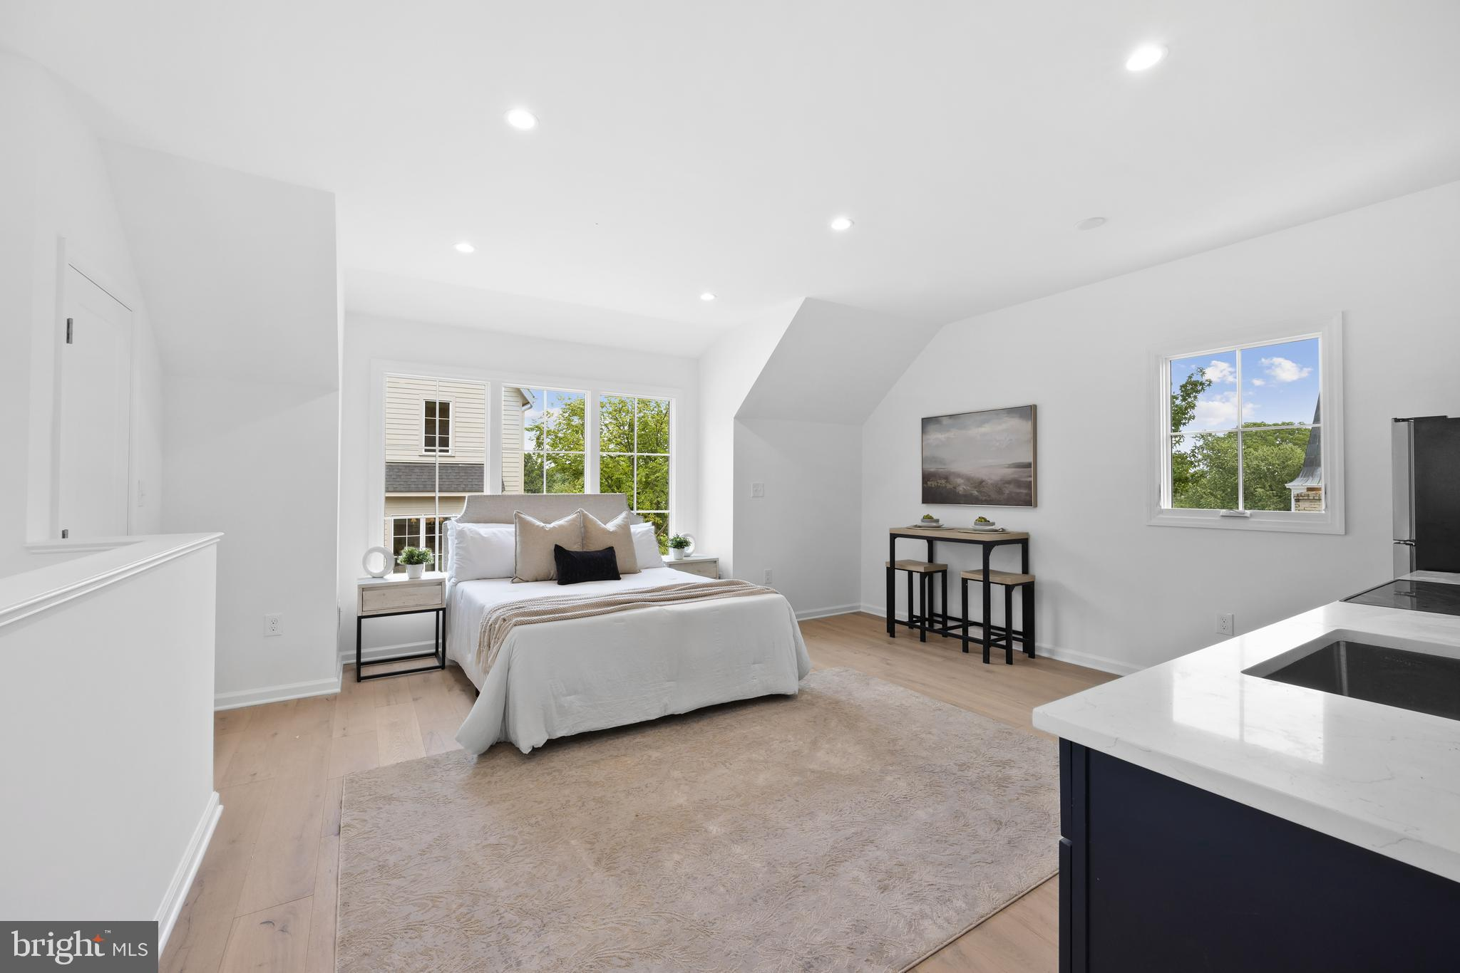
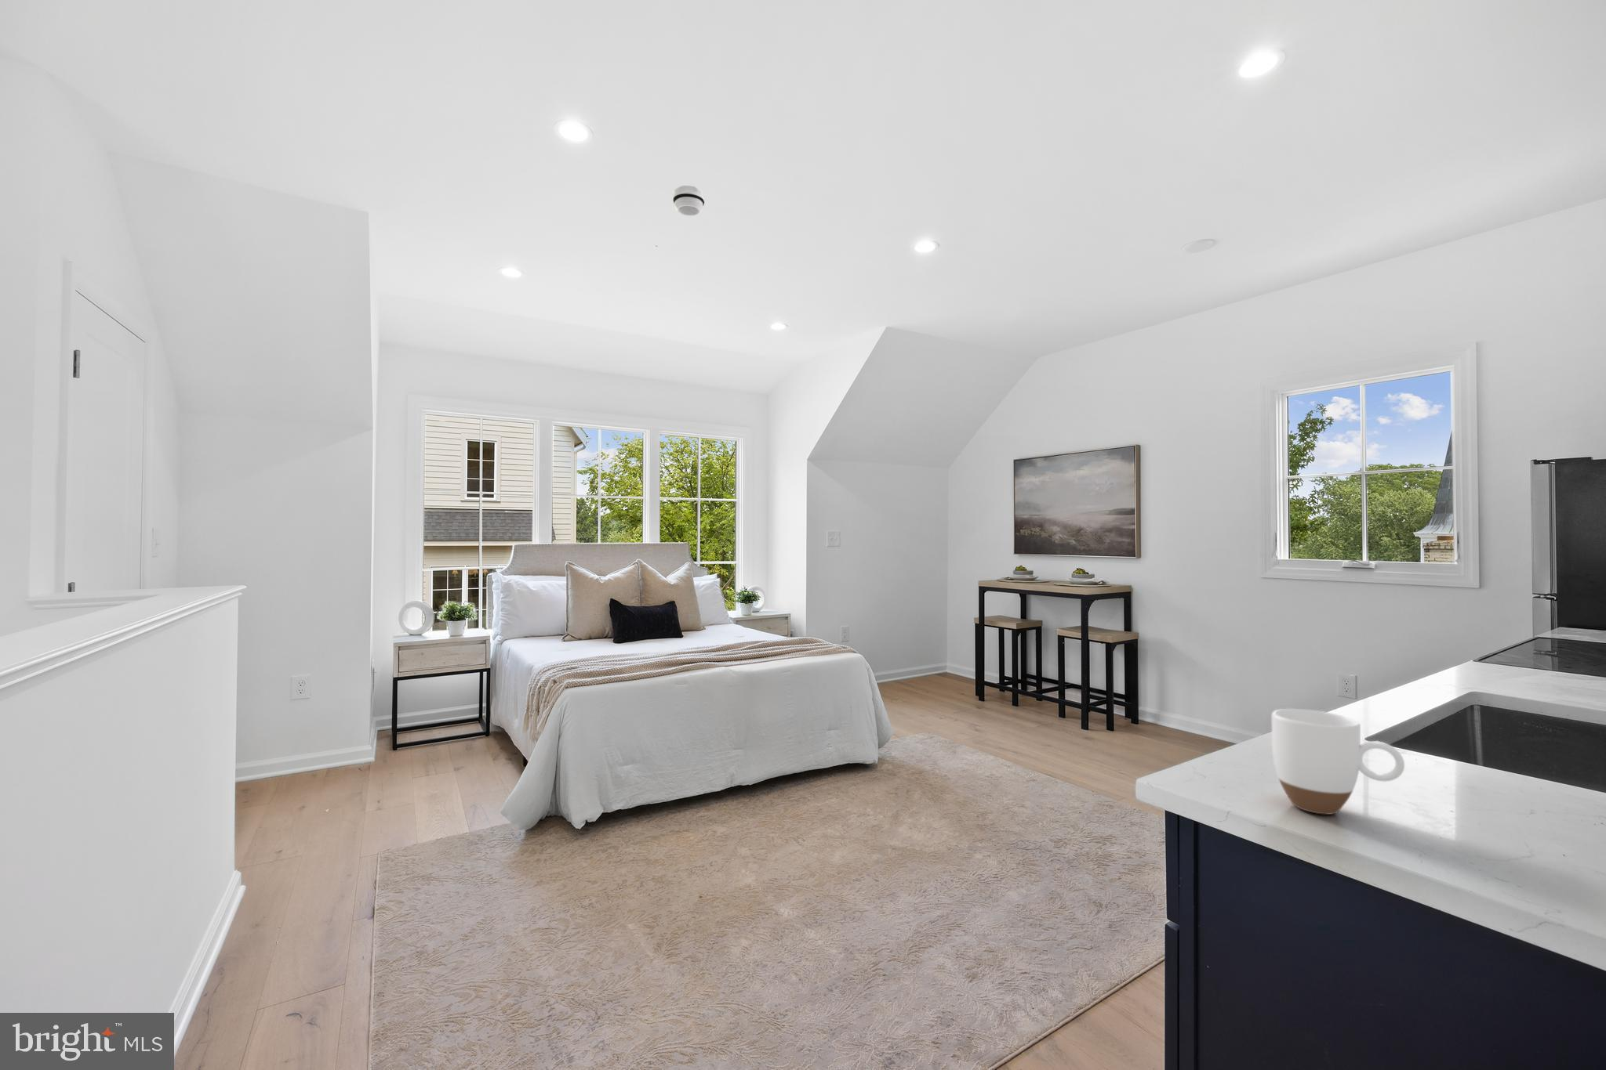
+ smoke detector (688, 202)
+ mug (1335, 765)
